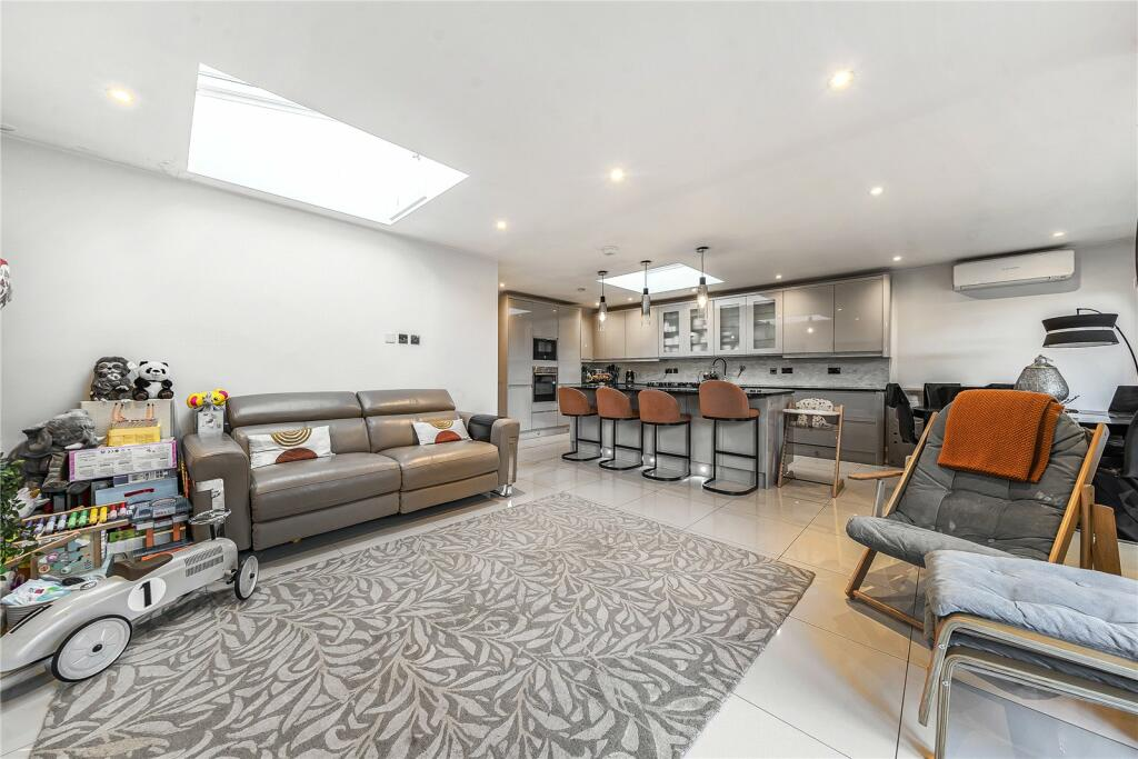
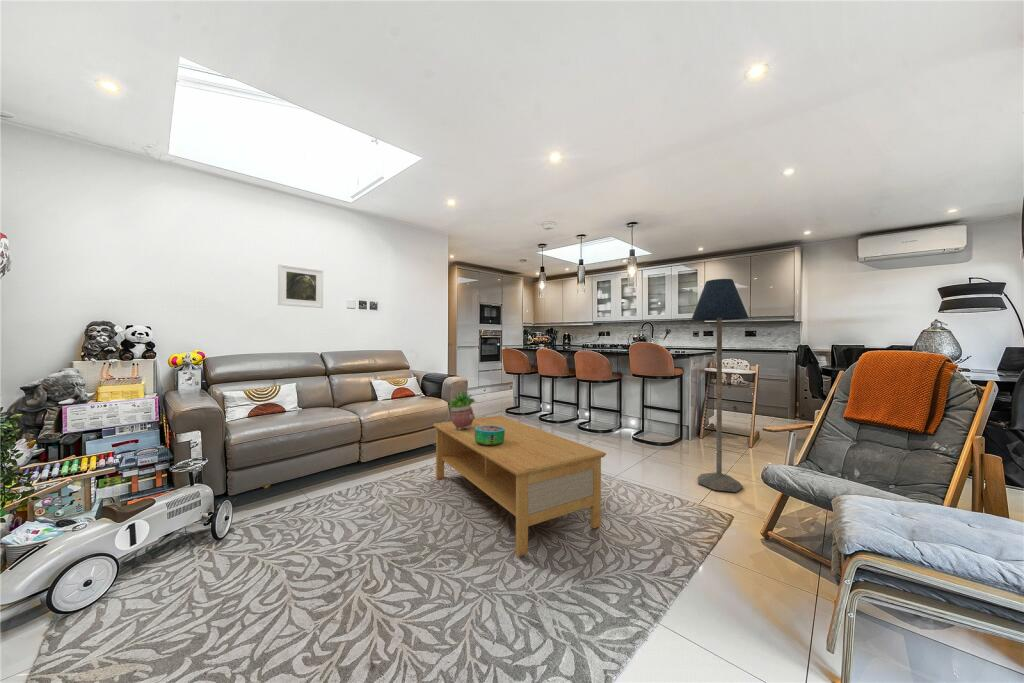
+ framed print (301, 286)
+ decorative bowl (489, 434)
+ coffee table (506, 467)
+ floor lamp (718, 381)
+ potted plant (461, 408)
